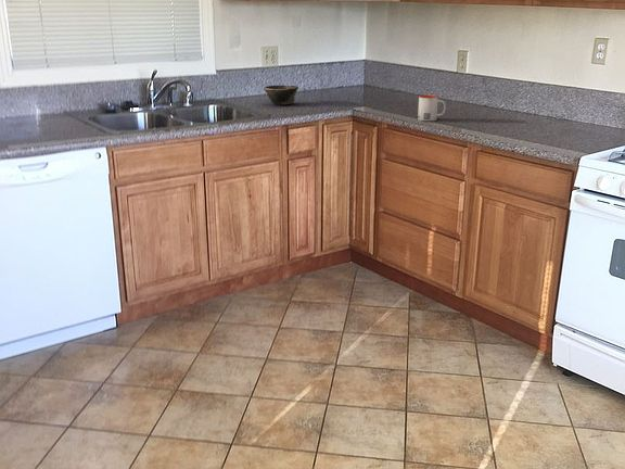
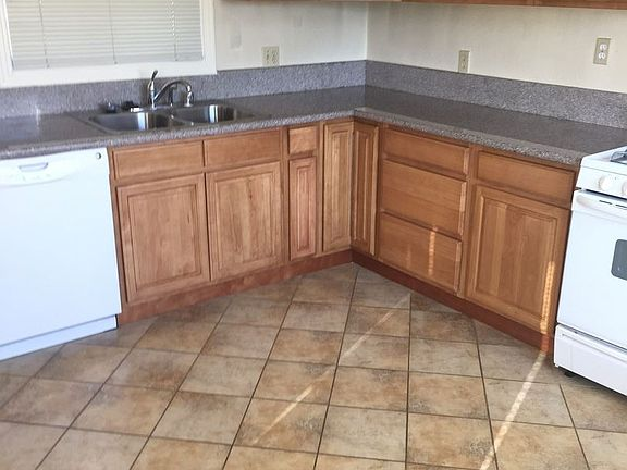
- mug (432, 107)
- bowl (281, 94)
